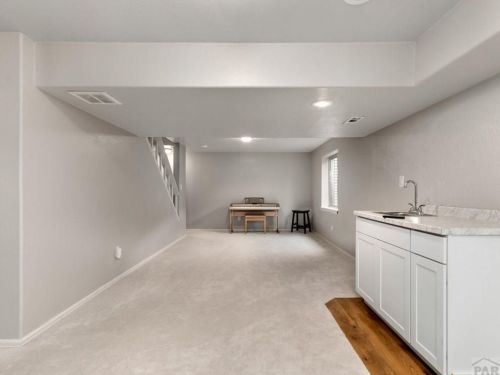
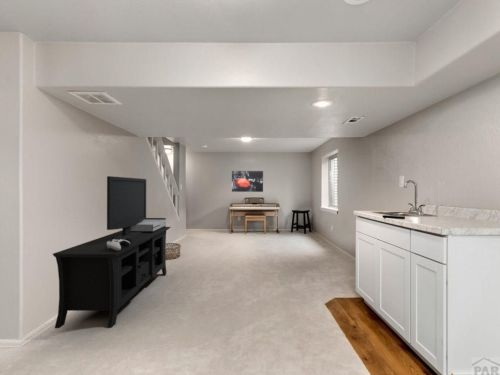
+ basket (167, 251)
+ media console (126, 236)
+ wall art (247, 181)
